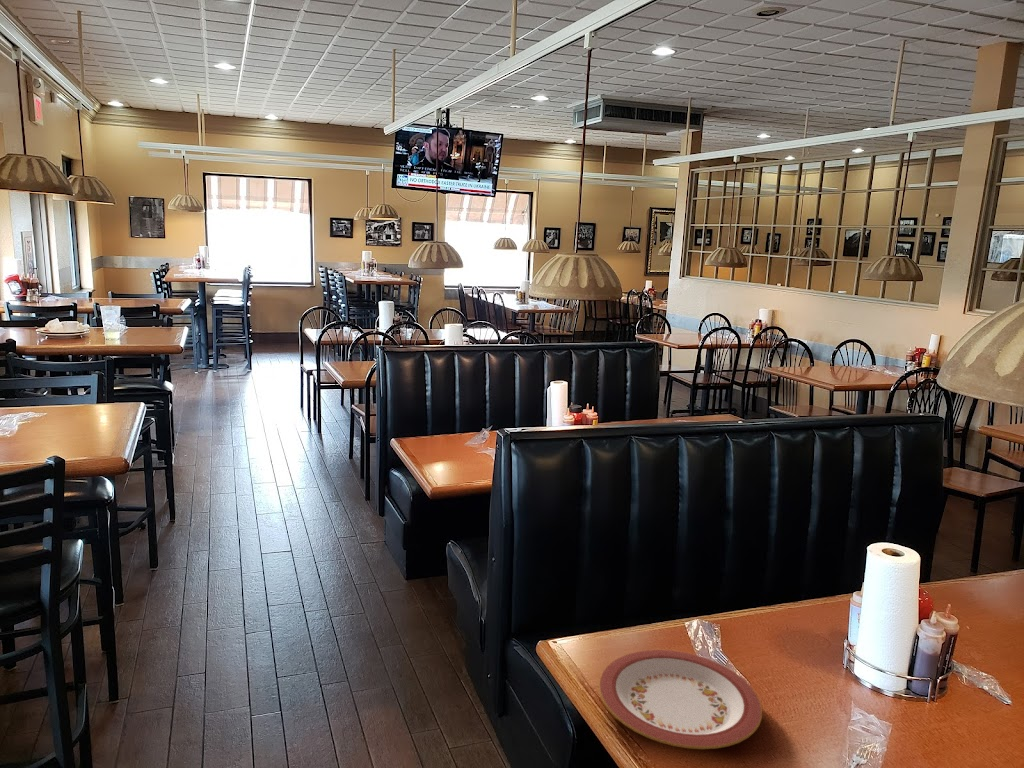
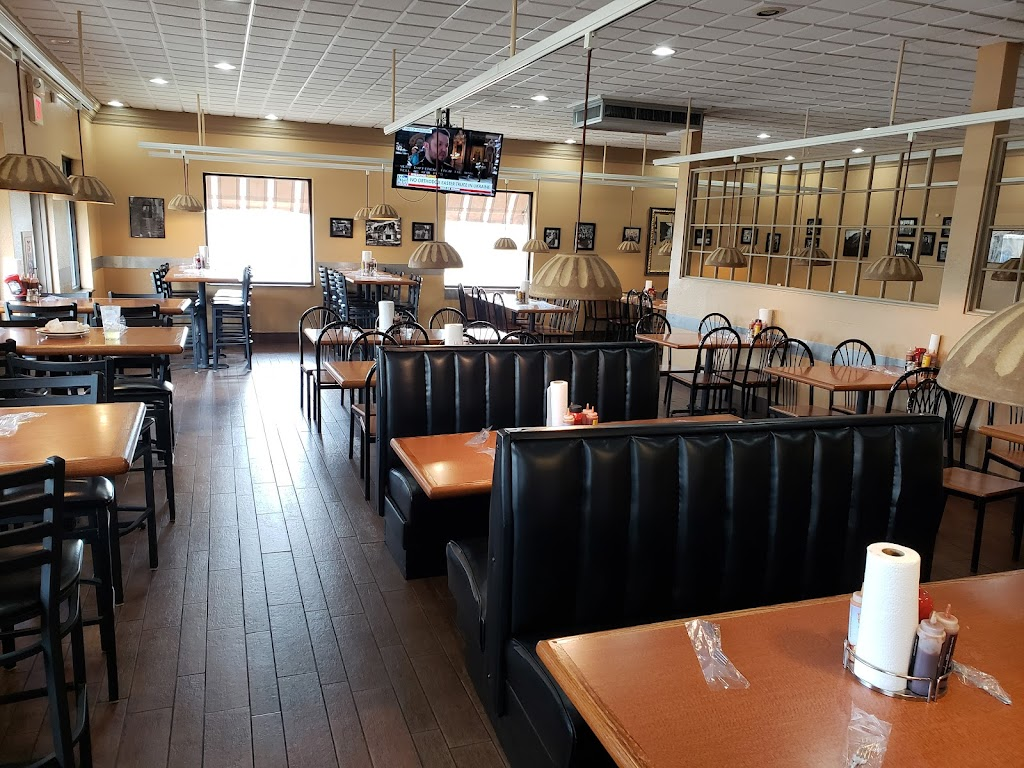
- plate (678, 698)
